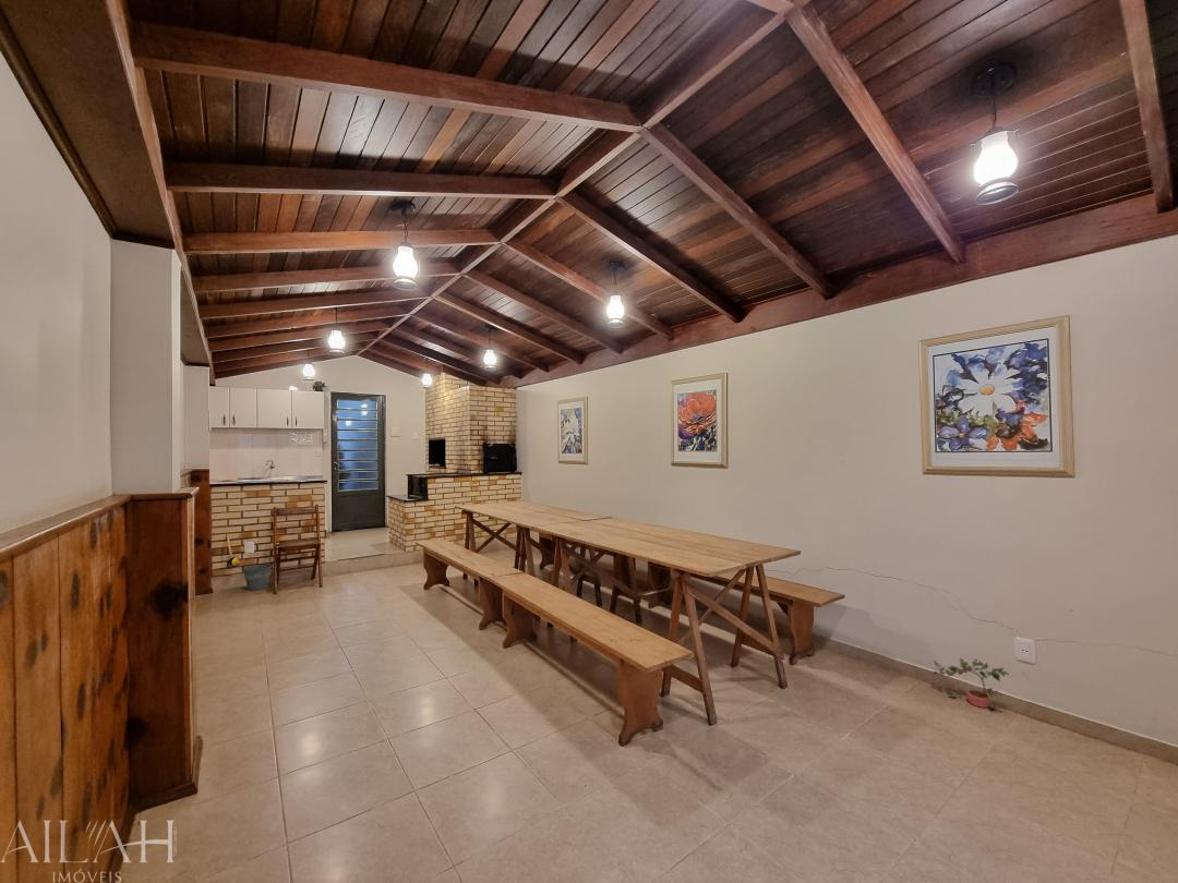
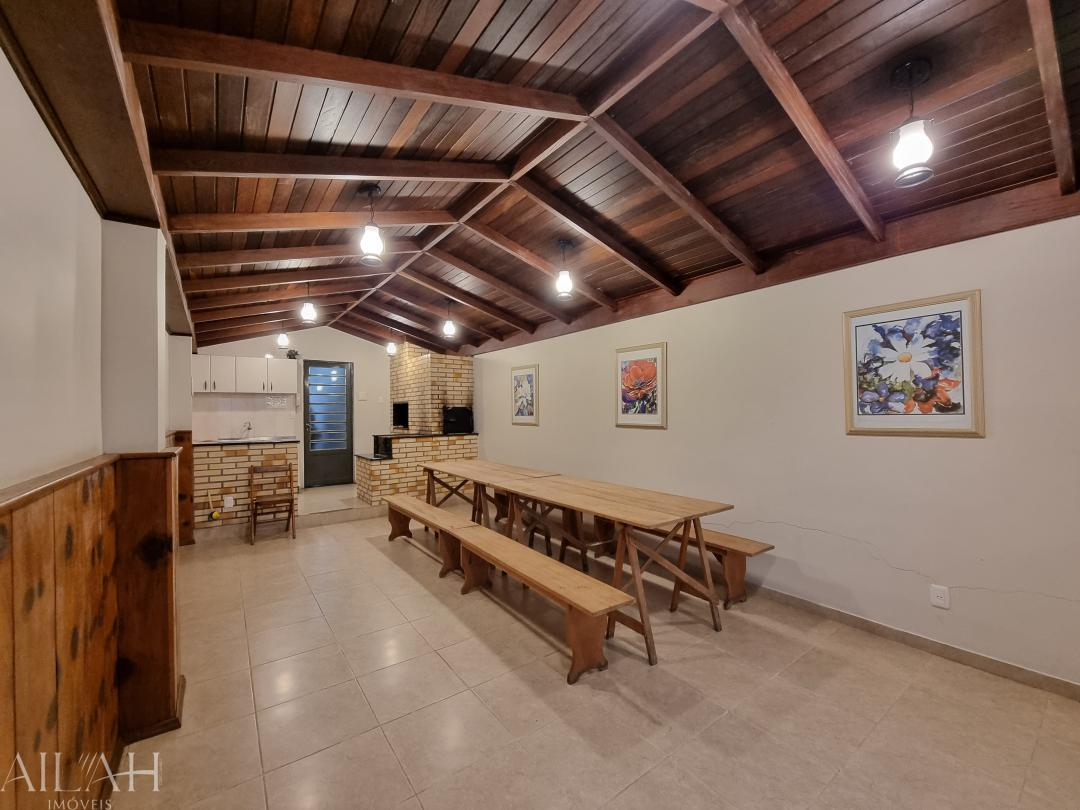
- potted plant (971, 672)
- bucket (257, 570)
